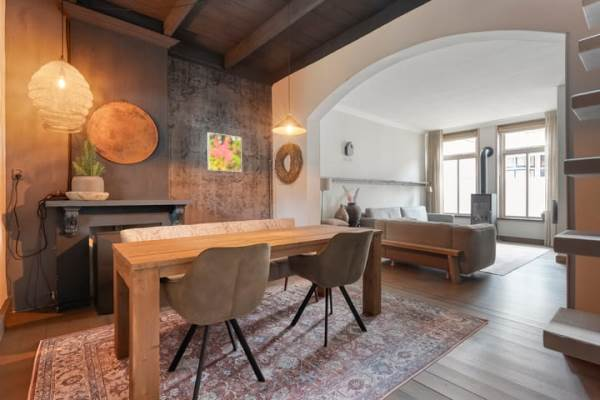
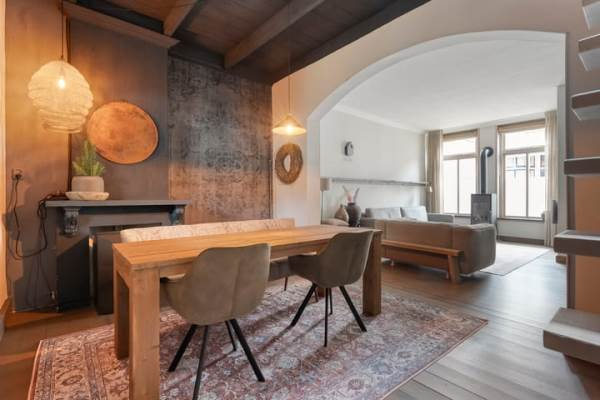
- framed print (225, 152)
